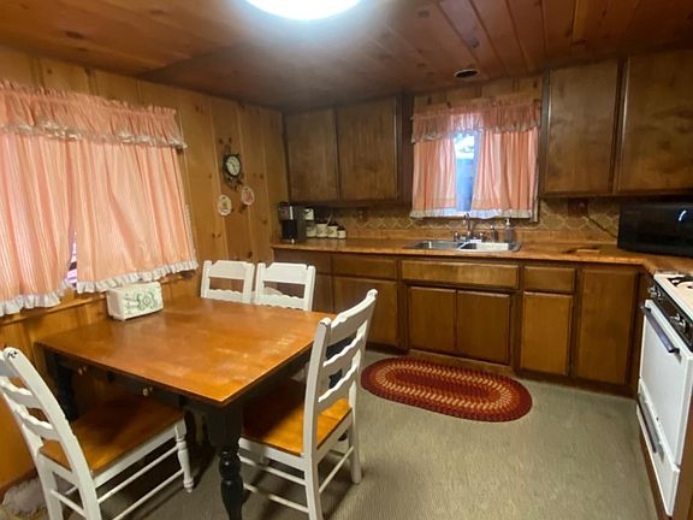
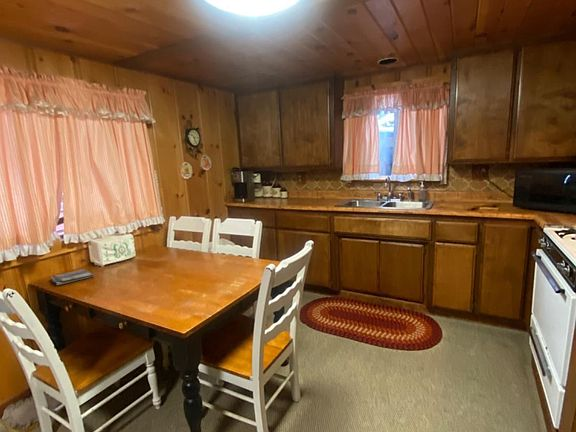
+ dish towel (71, 275)
